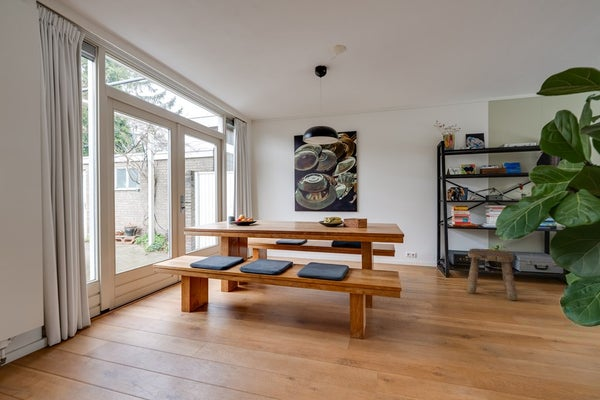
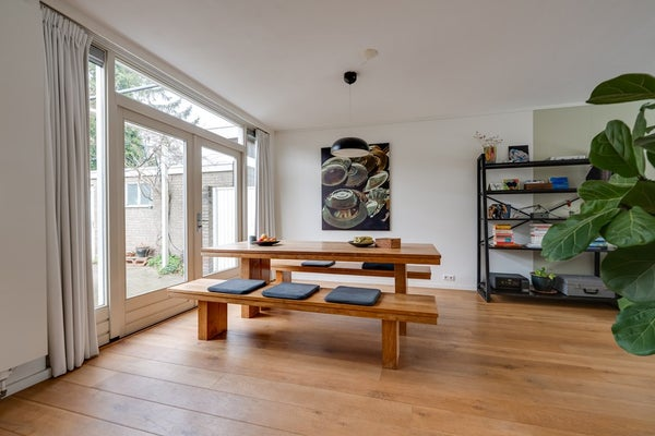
- stool (490, 260)
